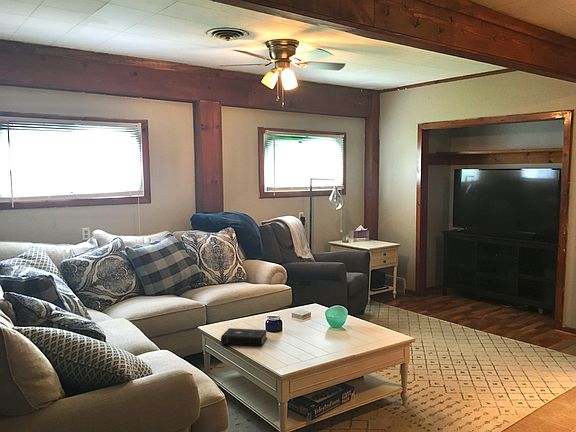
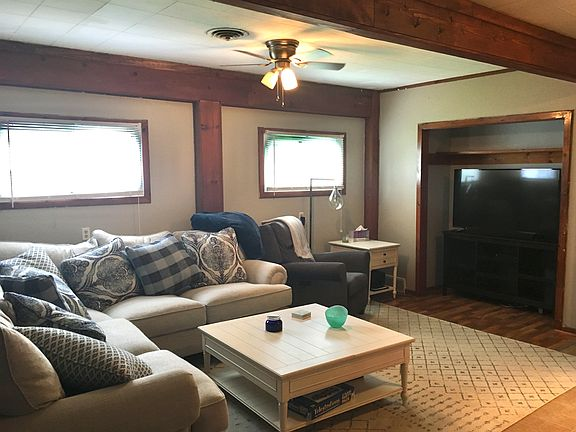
- book (245, 336)
